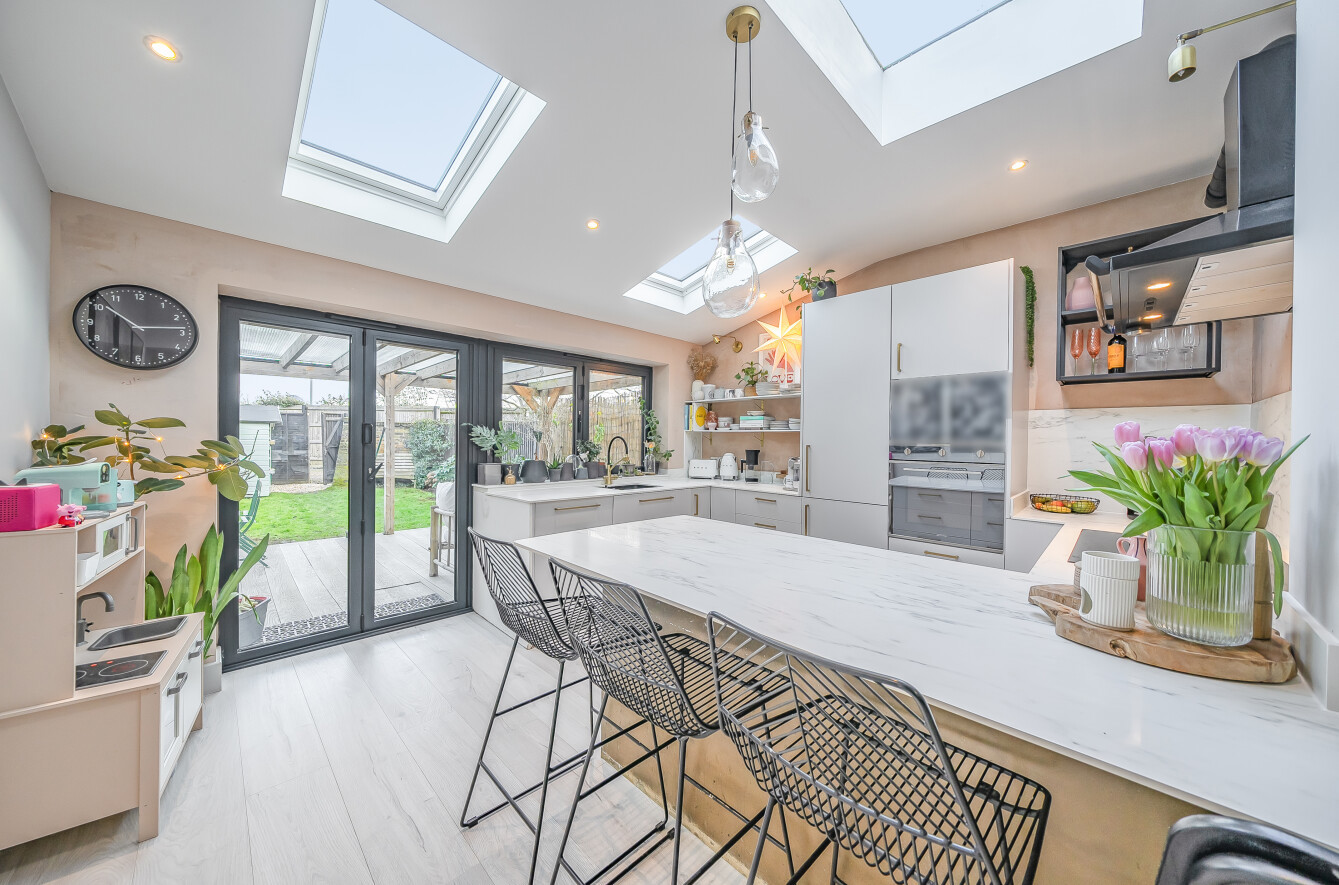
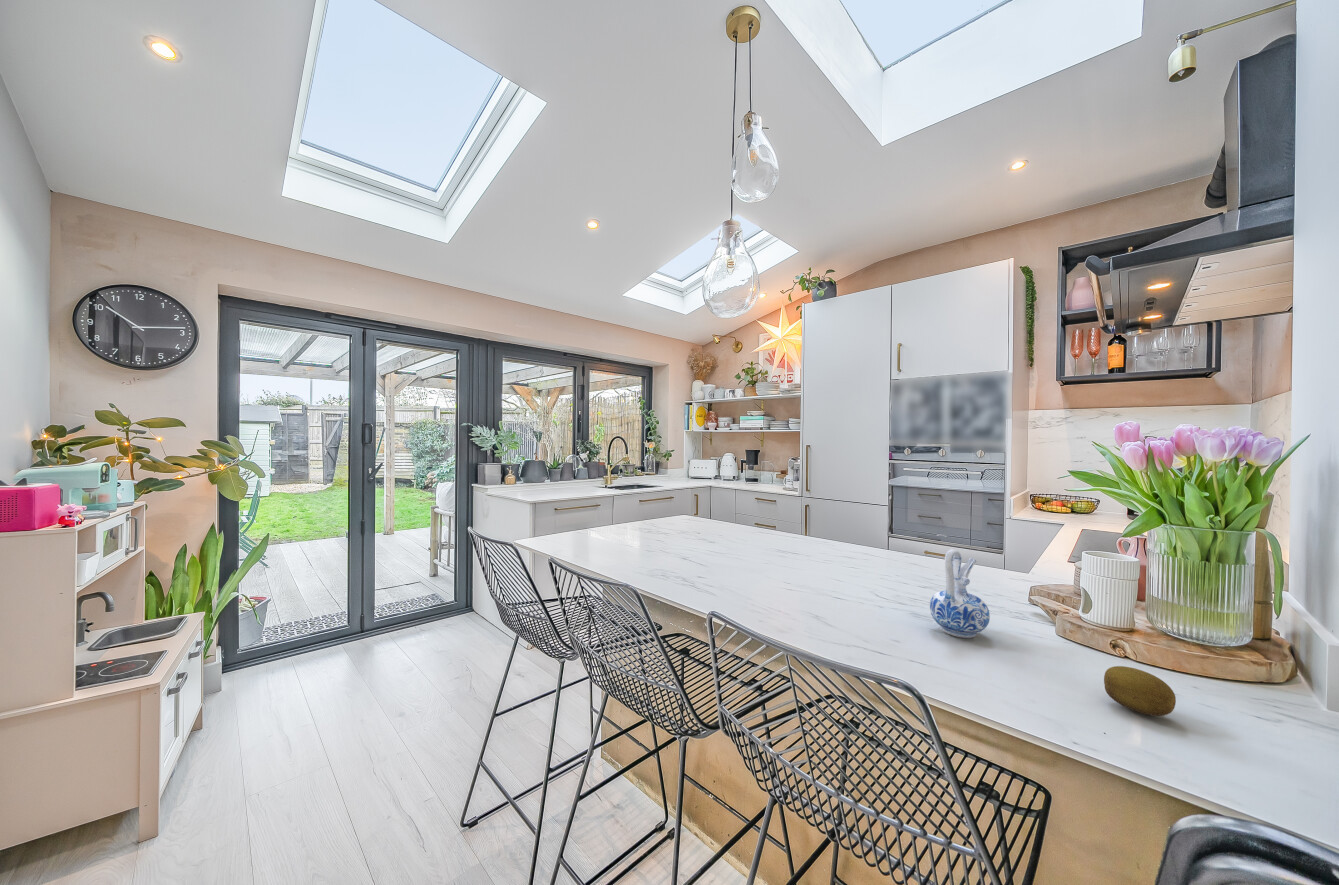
+ fruit (1137, 690)
+ ceramic pitcher (959, 589)
